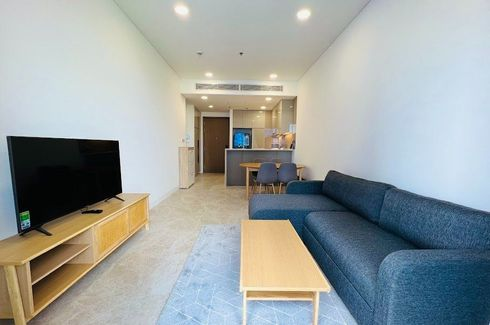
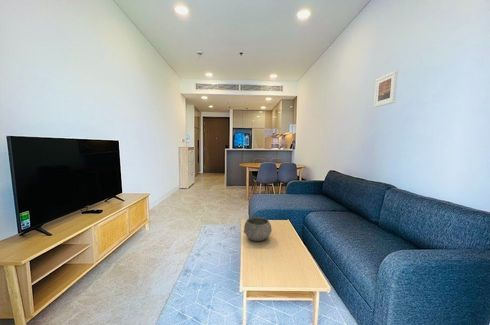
+ bowl (257, 229)
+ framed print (384, 90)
